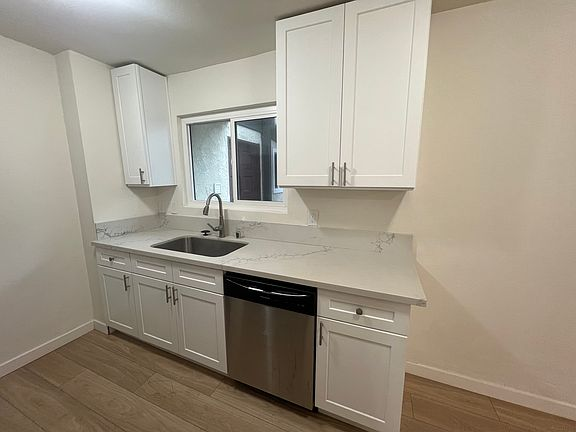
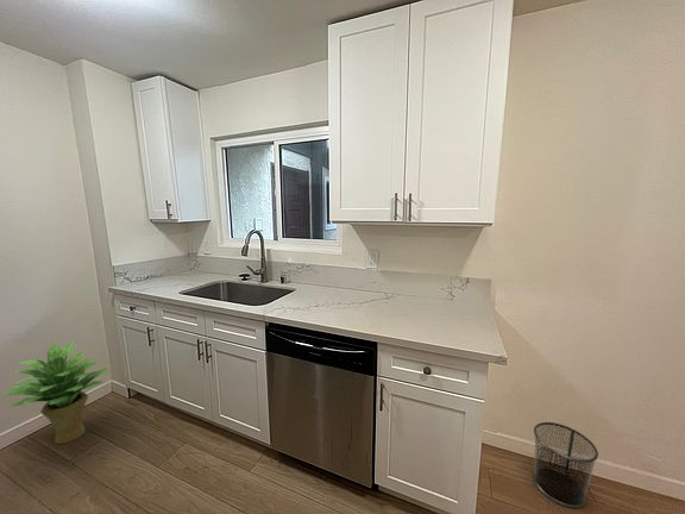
+ potted plant (63, 391)
+ waste bin (560, 463)
